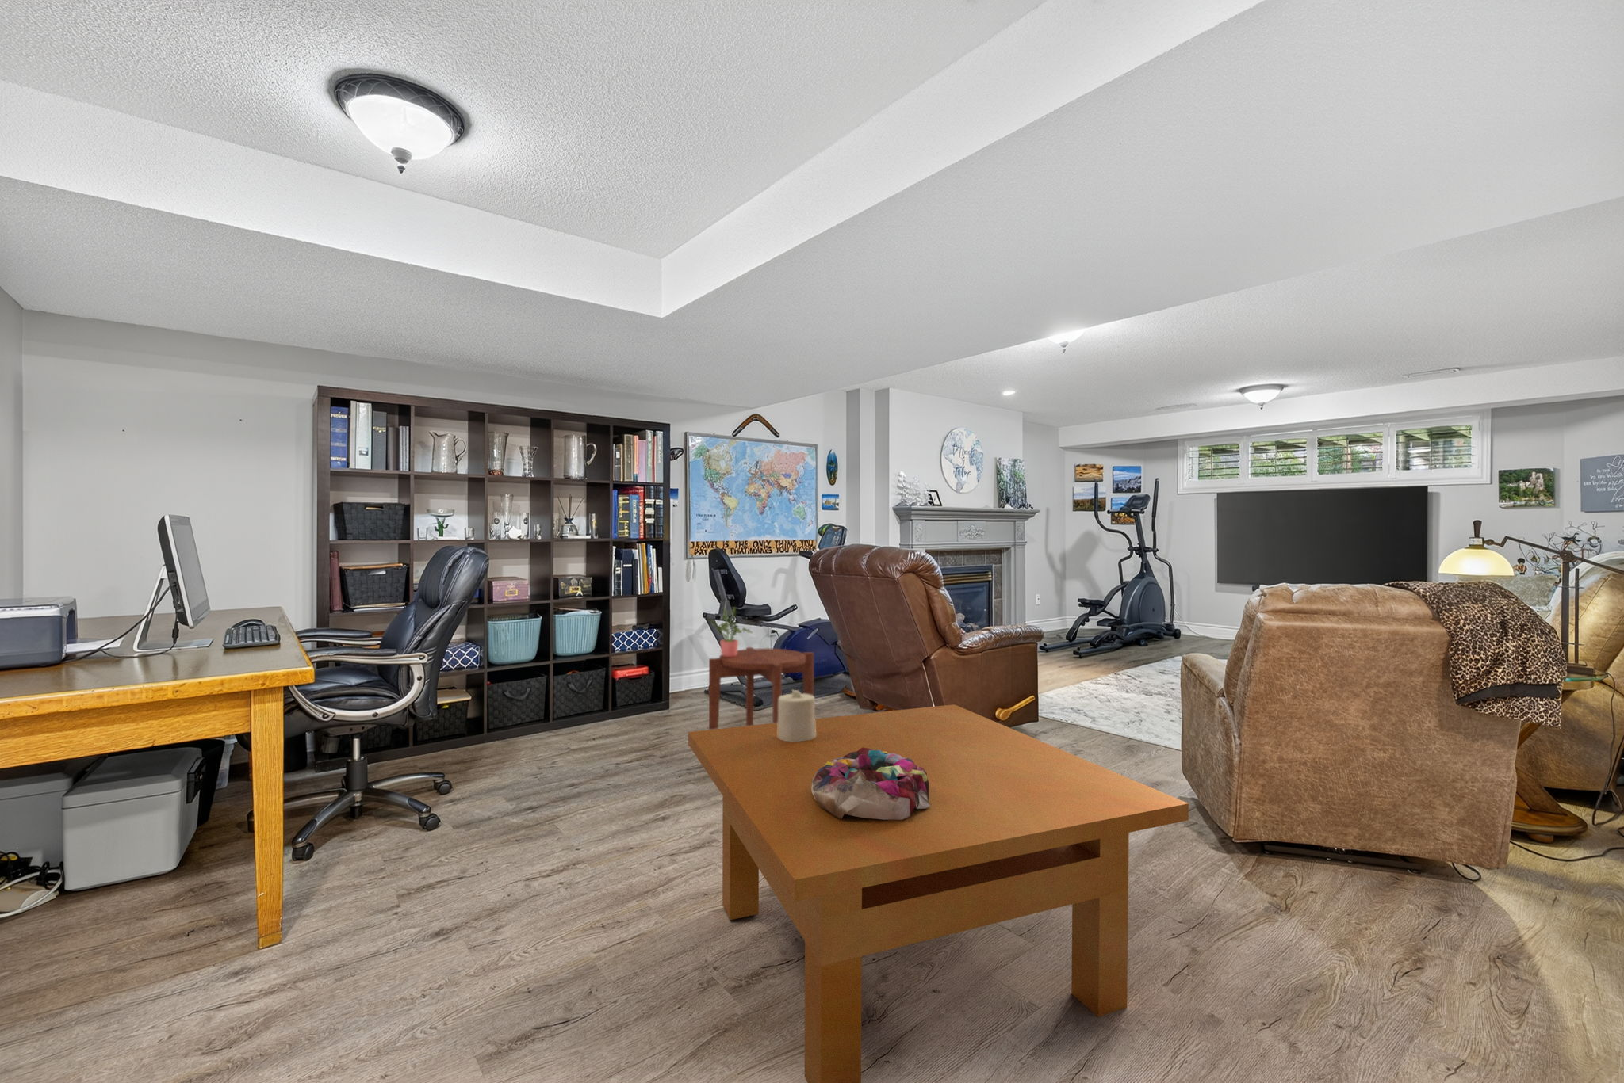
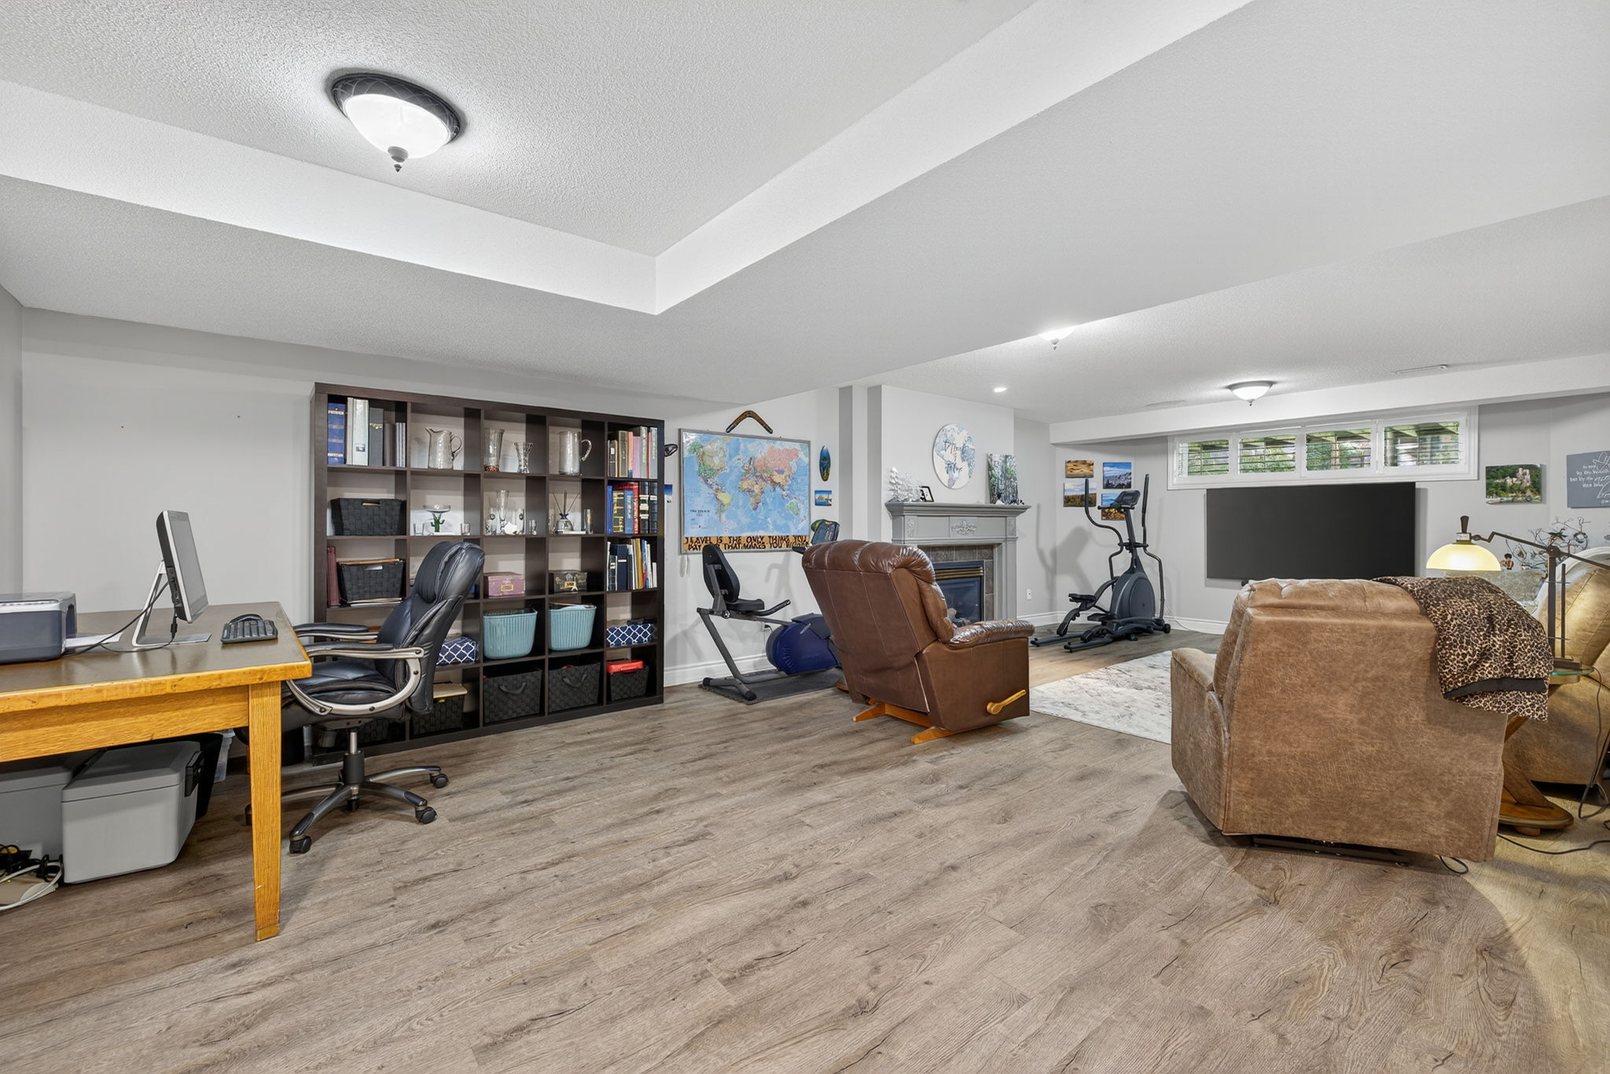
- table (901, 857)
- side table (752, 710)
- candle (796, 712)
- potted plant (732, 632)
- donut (869, 776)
